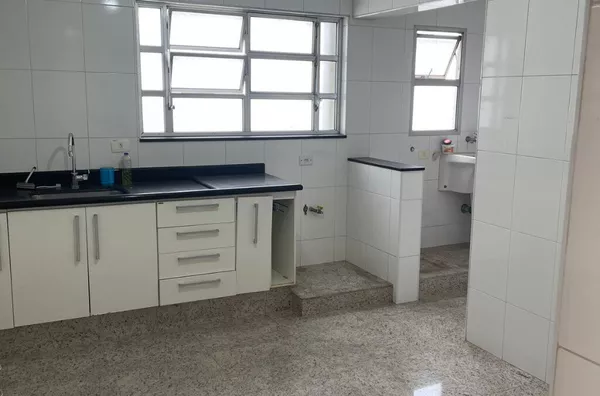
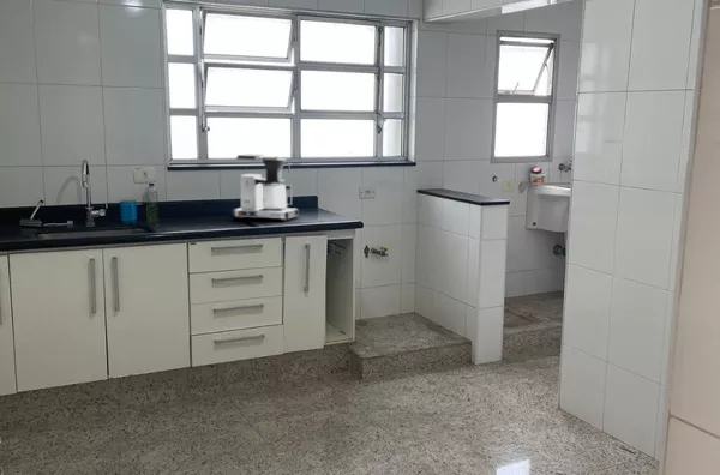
+ coffee maker (265, 186)
